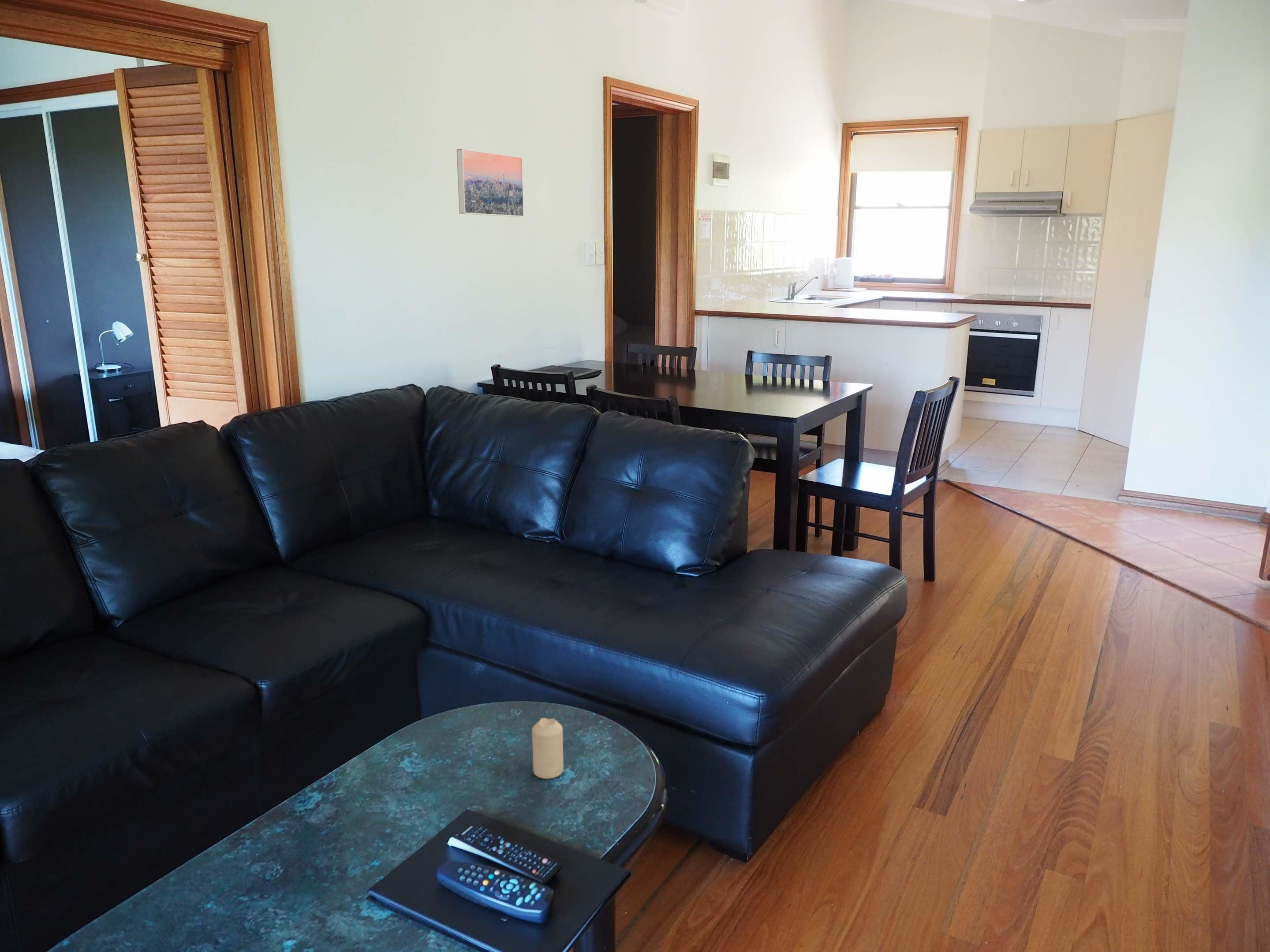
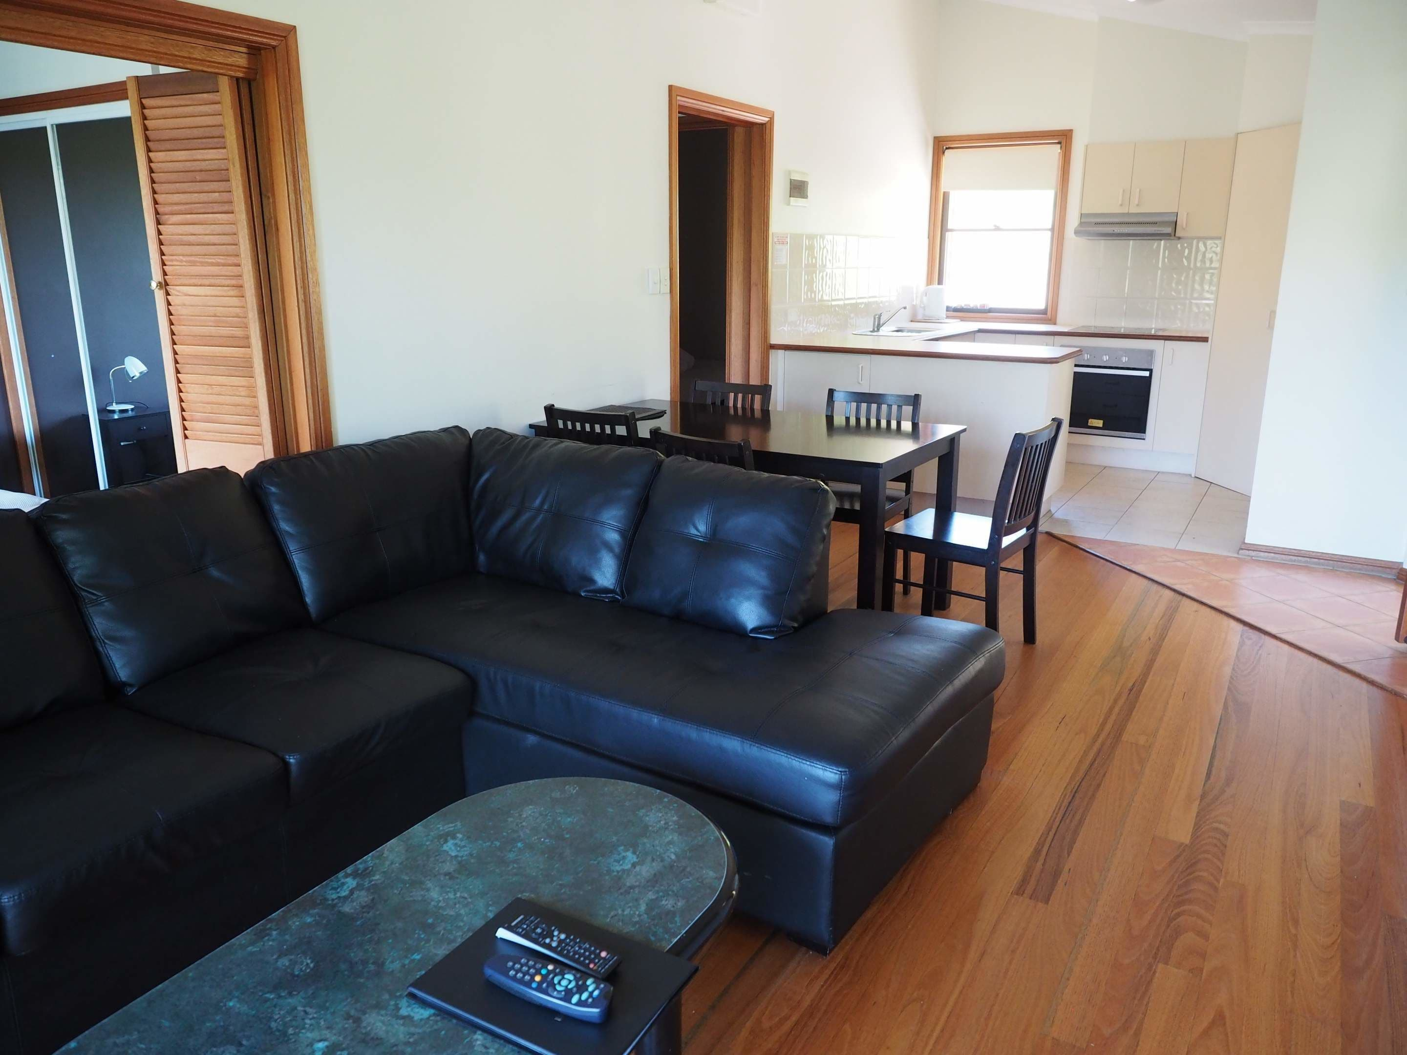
- candle (548, 746)
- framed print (492, 184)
